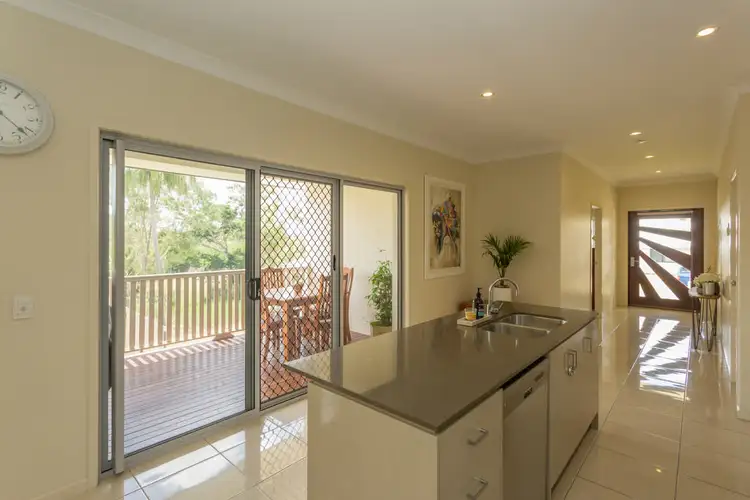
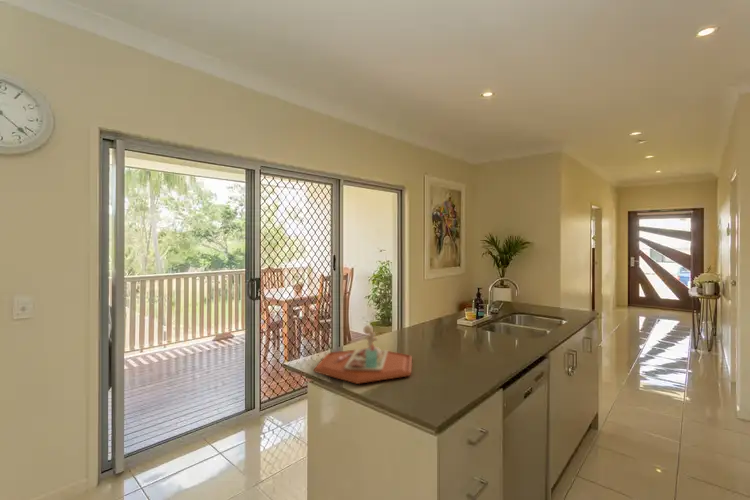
+ food tray (368, 342)
